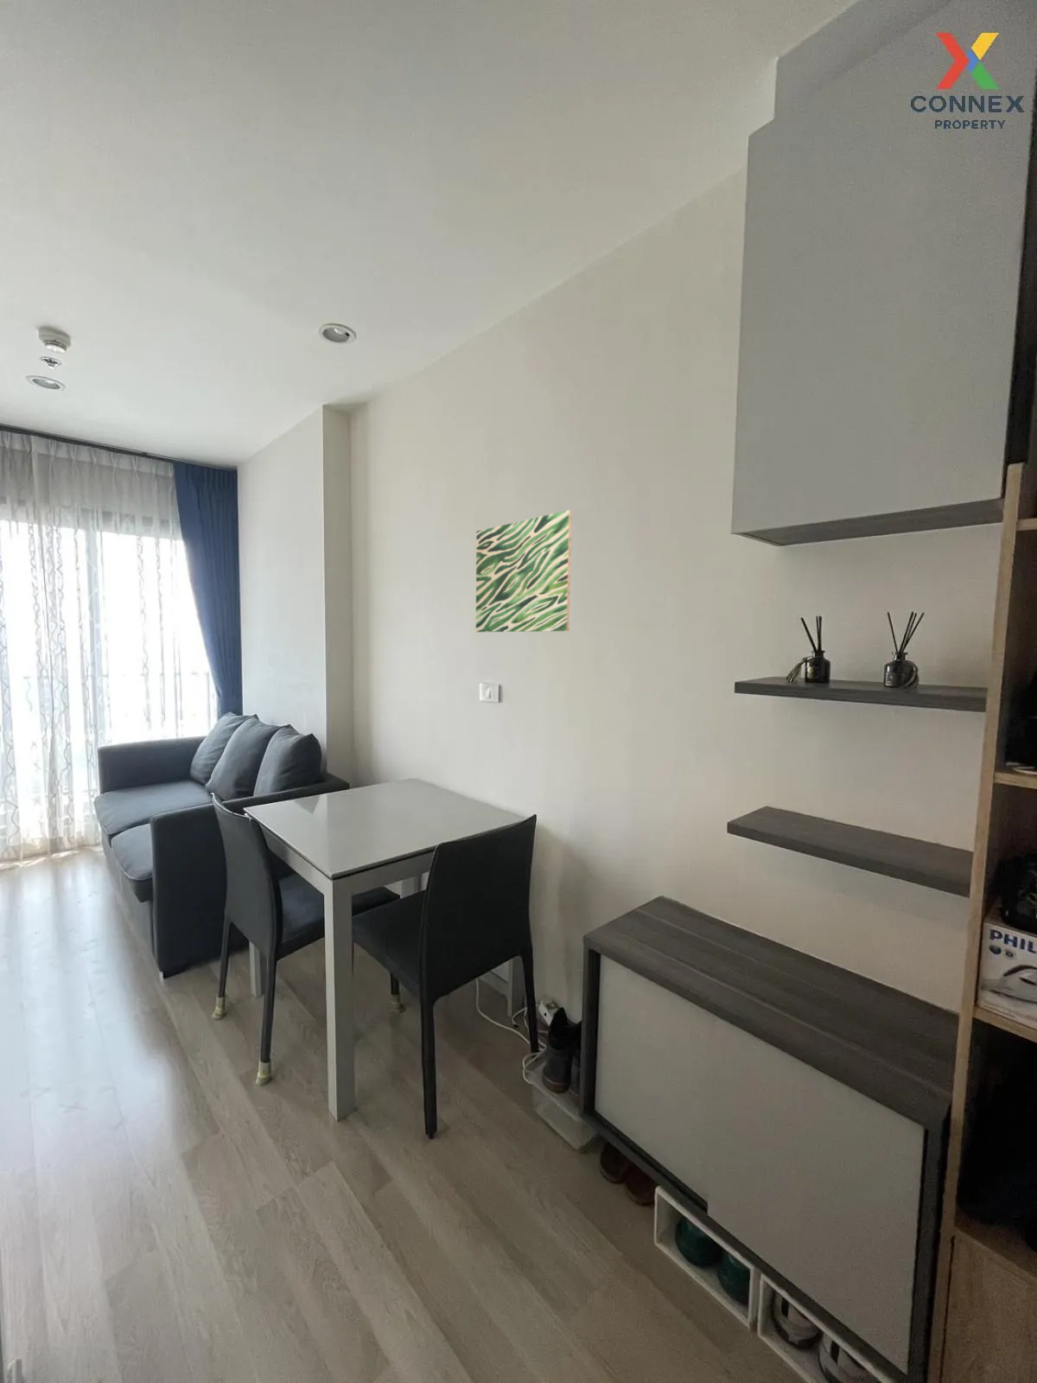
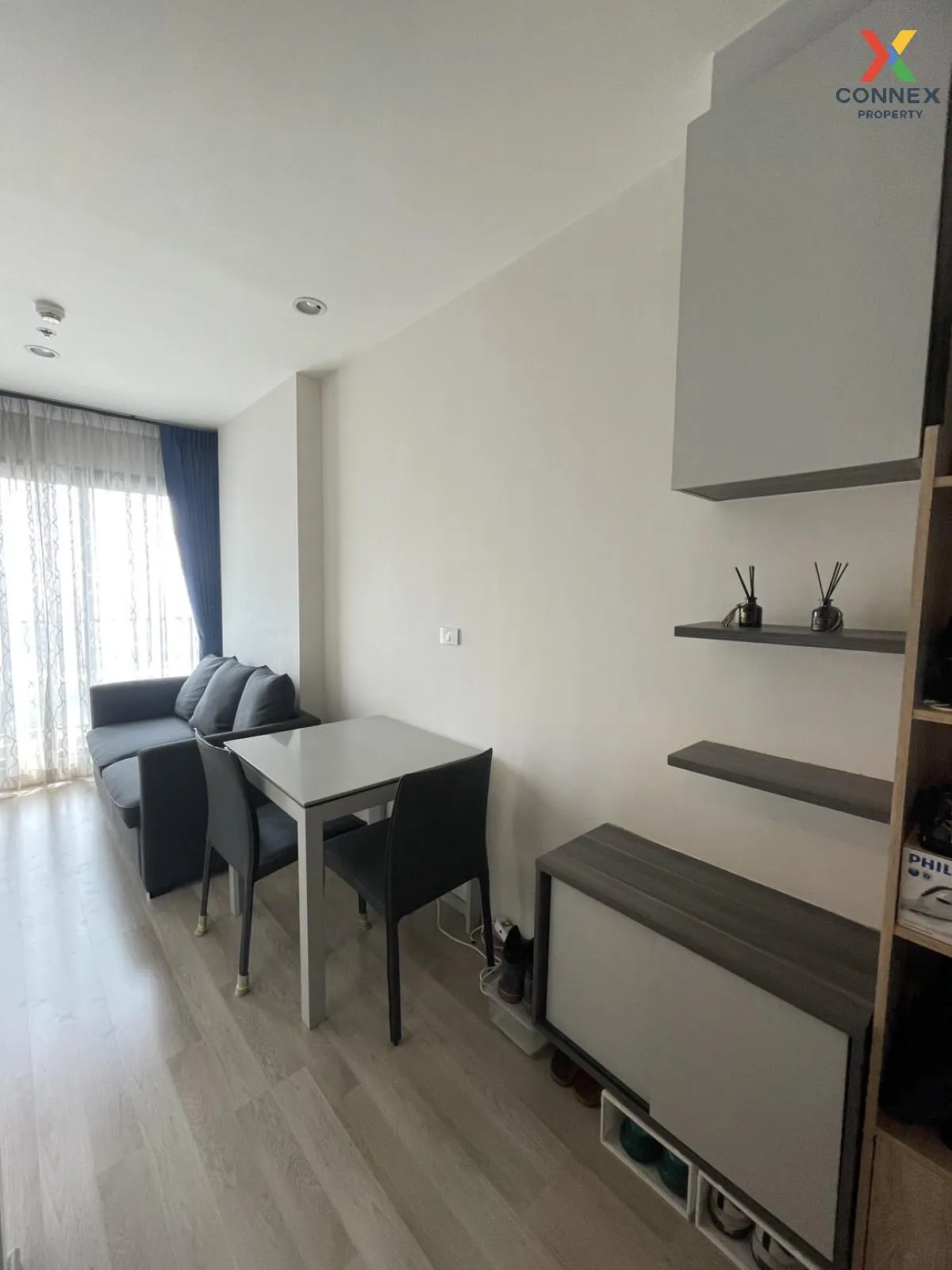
- wall art (518, 576)
